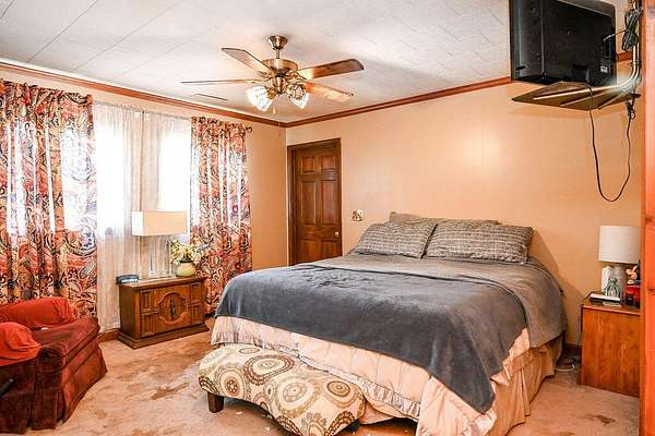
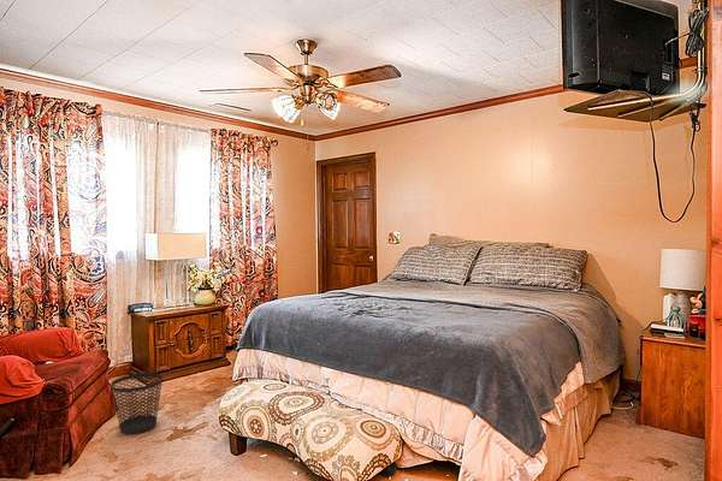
+ wastebasket (137, 404)
